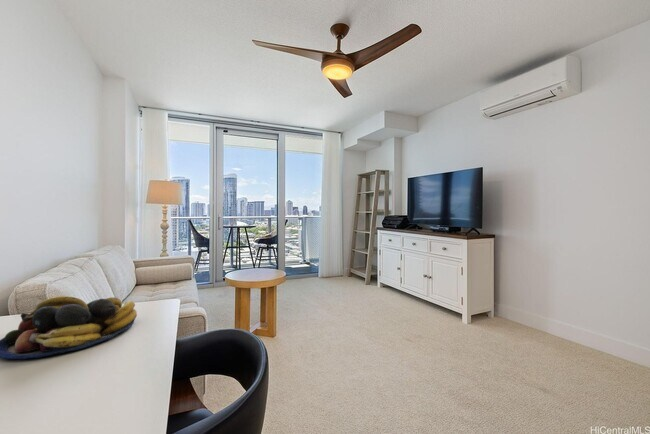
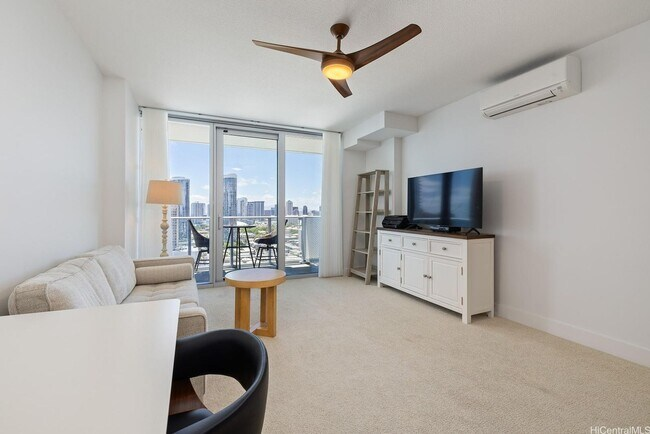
- fruit bowl (70, 314)
